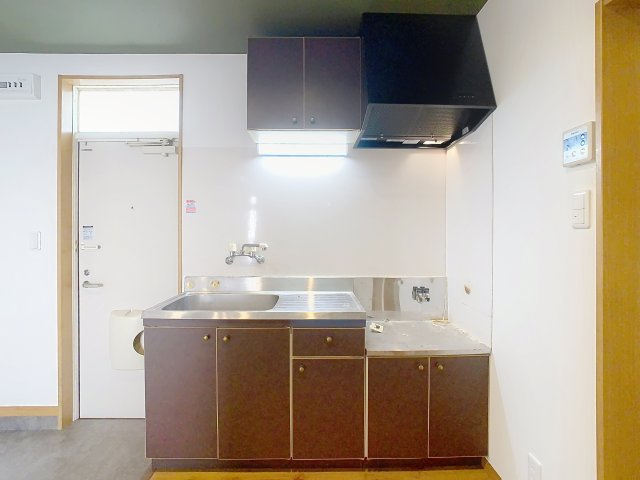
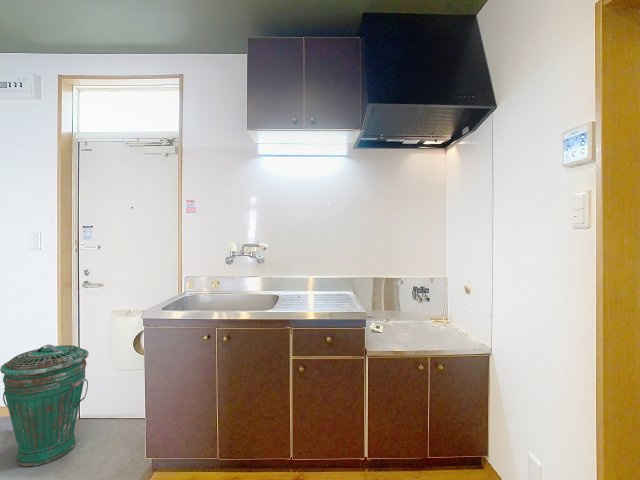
+ trash can (47, 398)
